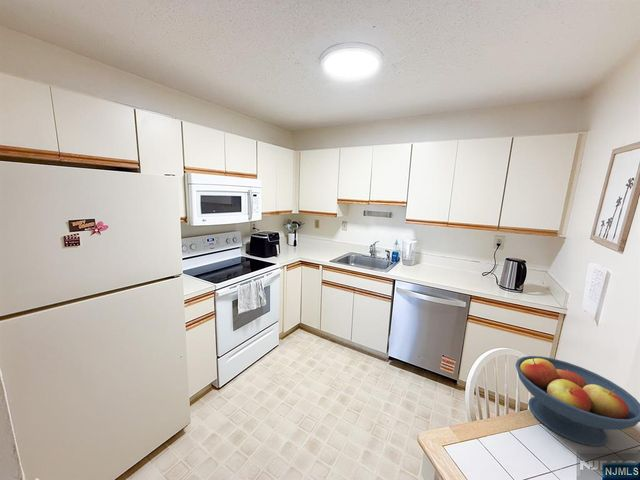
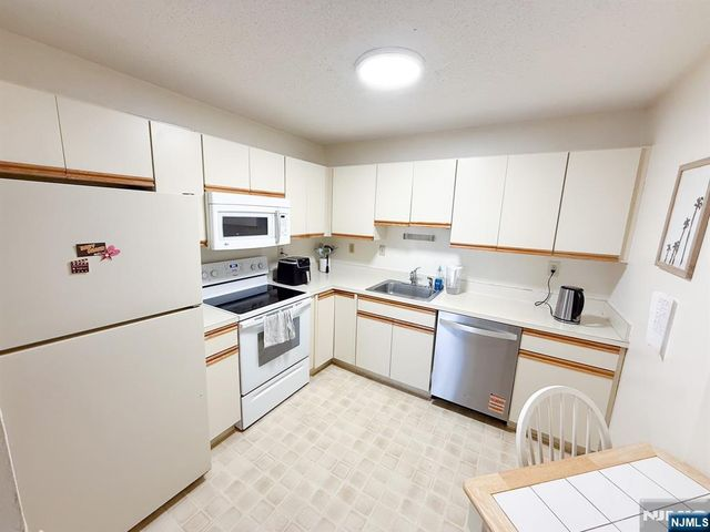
- fruit bowl (570, 395)
